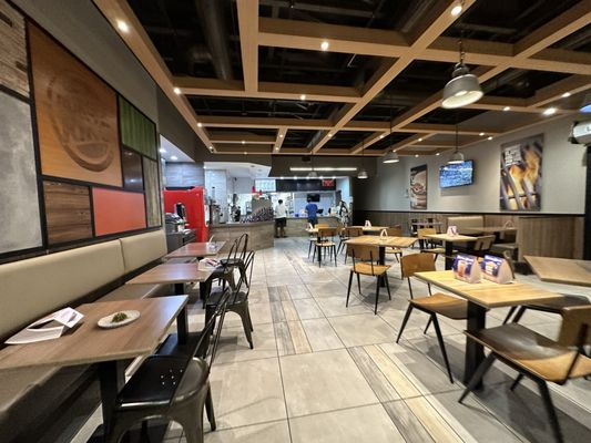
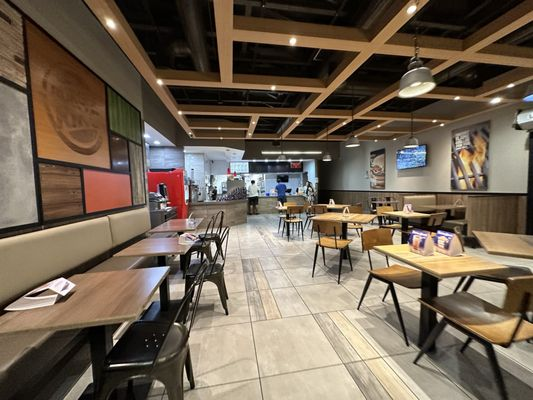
- salad plate (120, 316)
